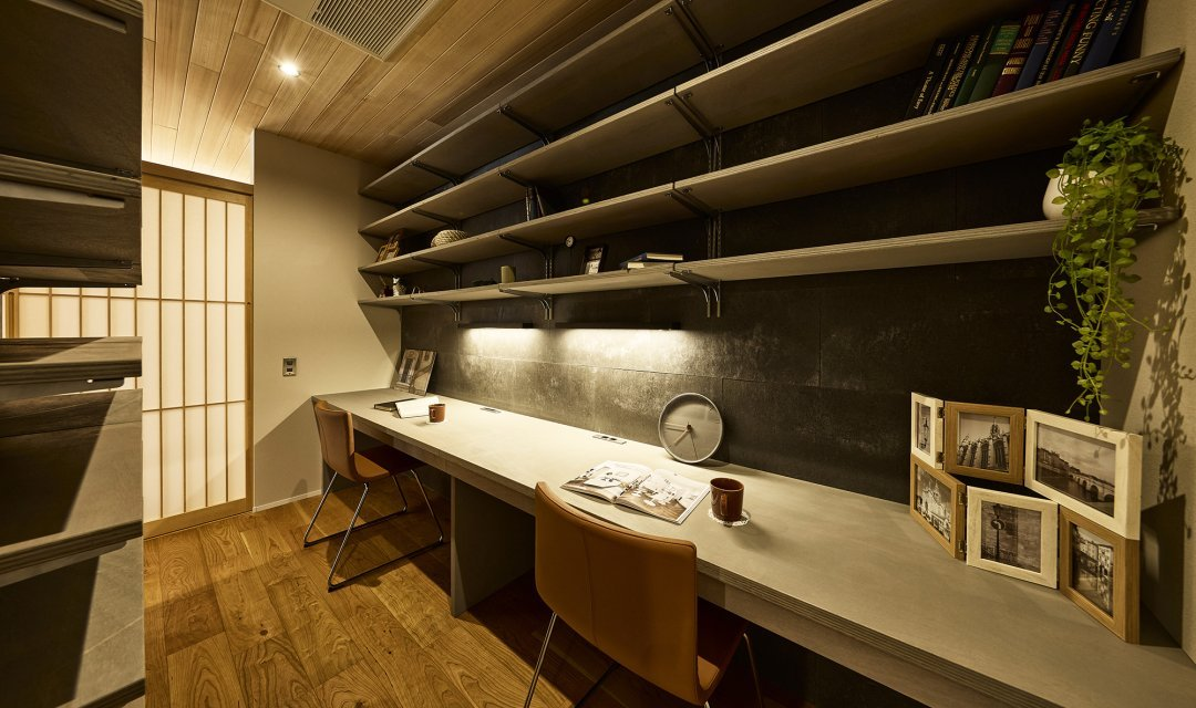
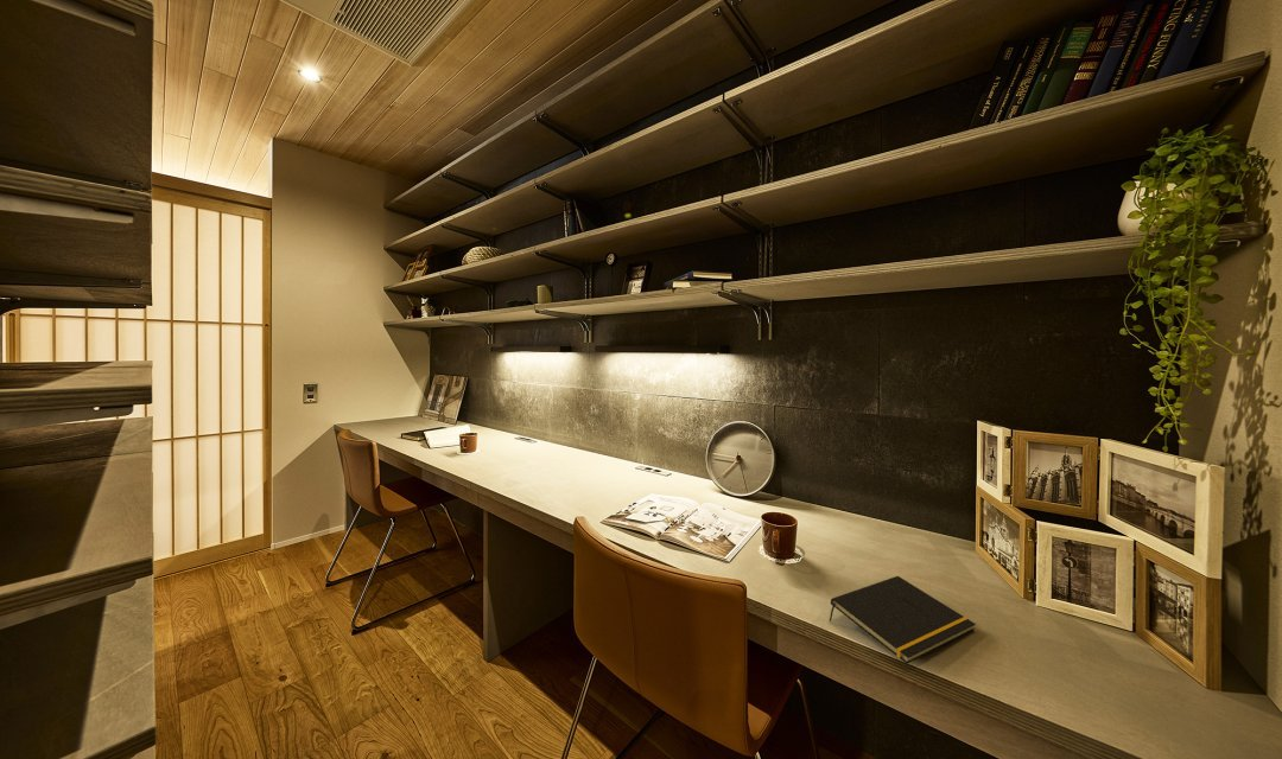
+ notepad (901, 613)
